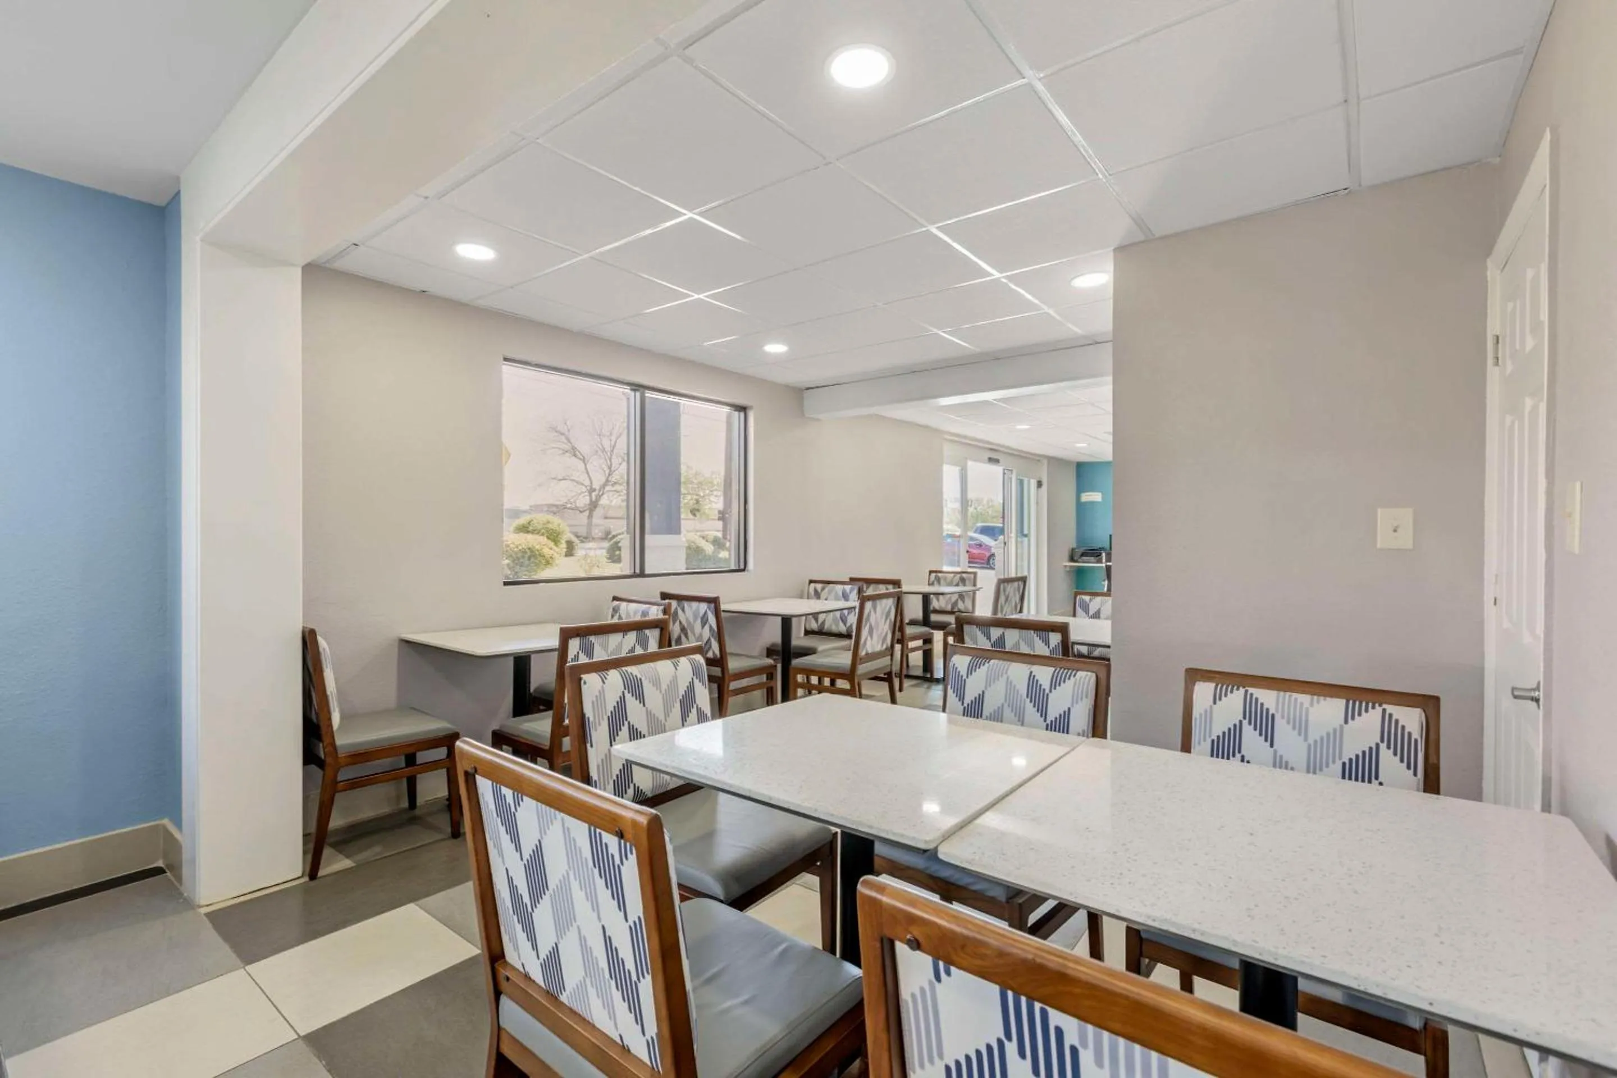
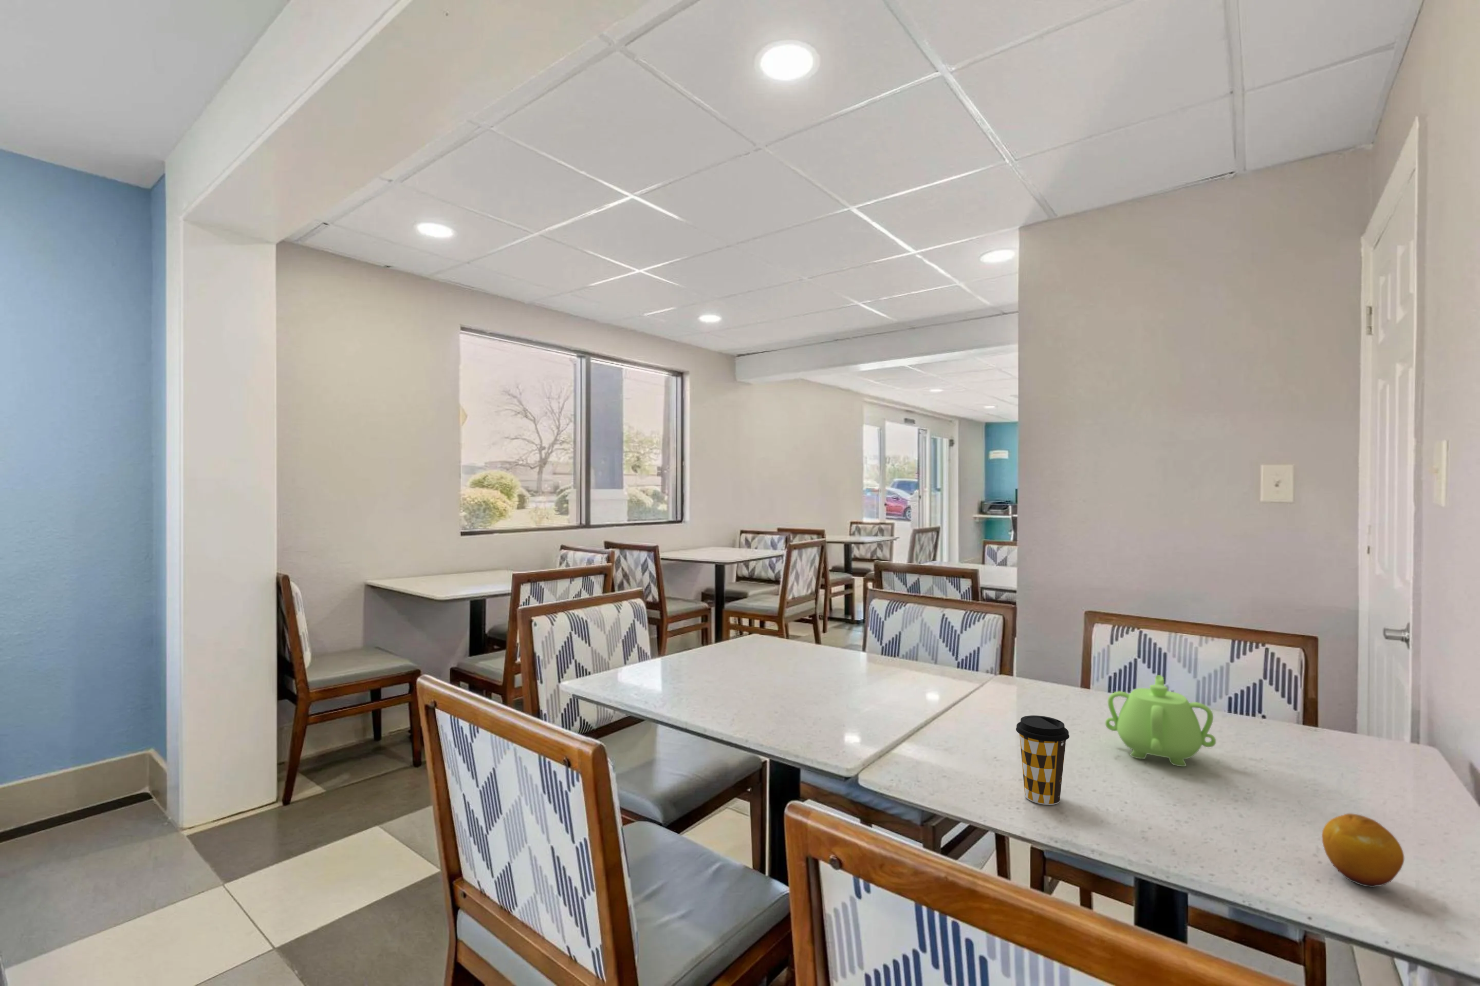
+ coffee cup (1042, 759)
+ teapot (1158, 717)
+ fruit (1361, 848)
